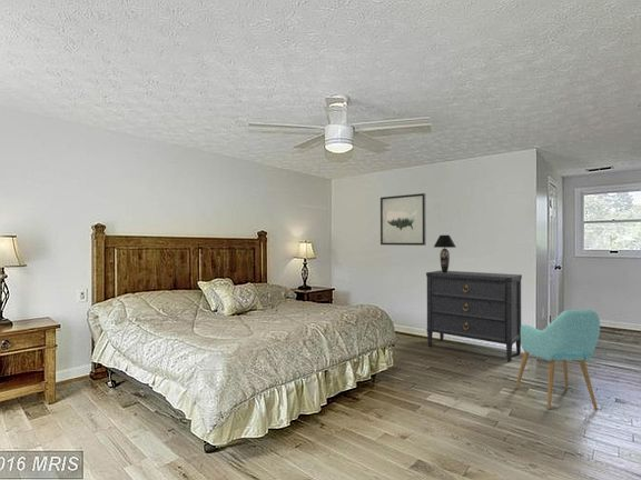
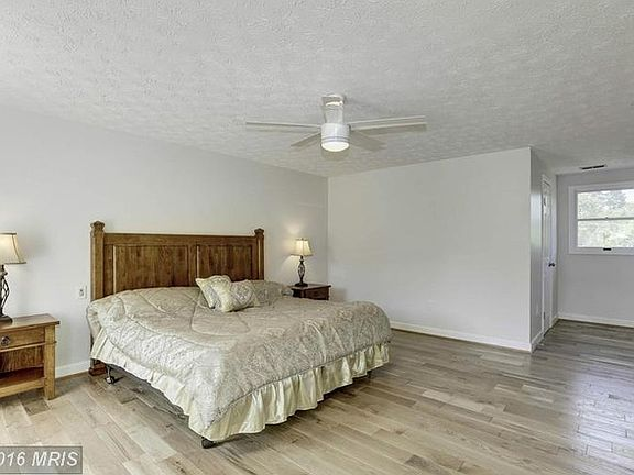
- table lamp (444, 253)
- chair (559, 351)
- wall art (402, 220)
- dresser (472, 311)
